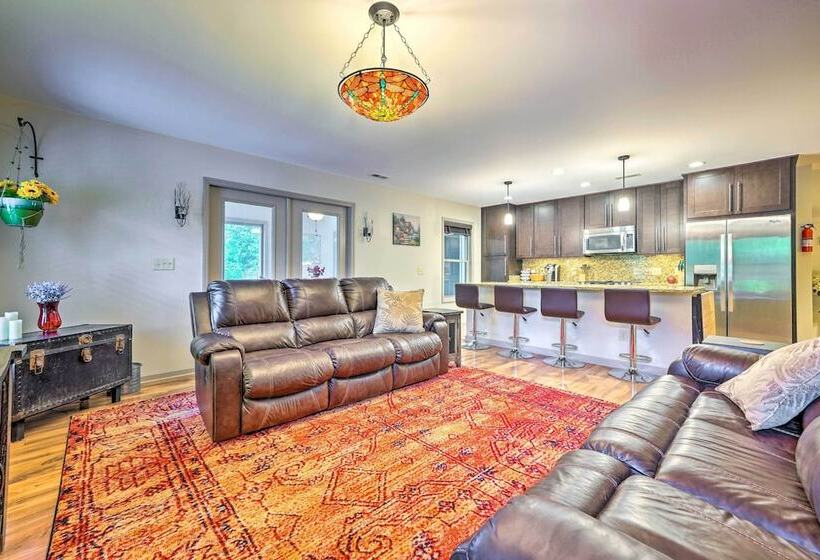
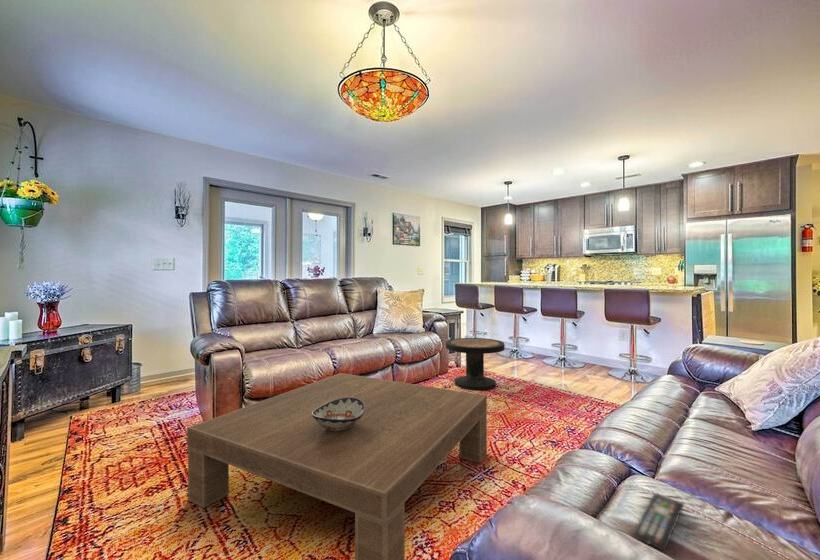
+ coffee table (354, 441)
+ decorative bowl (339, 416)
+ remote control (660, 518)
+ side table (474, 363)
